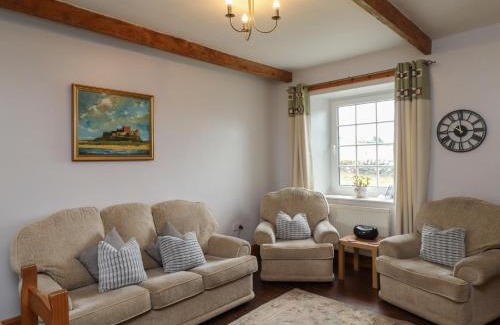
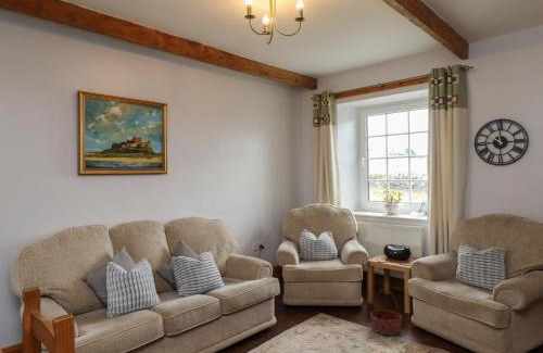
+ basket (386, 311)
